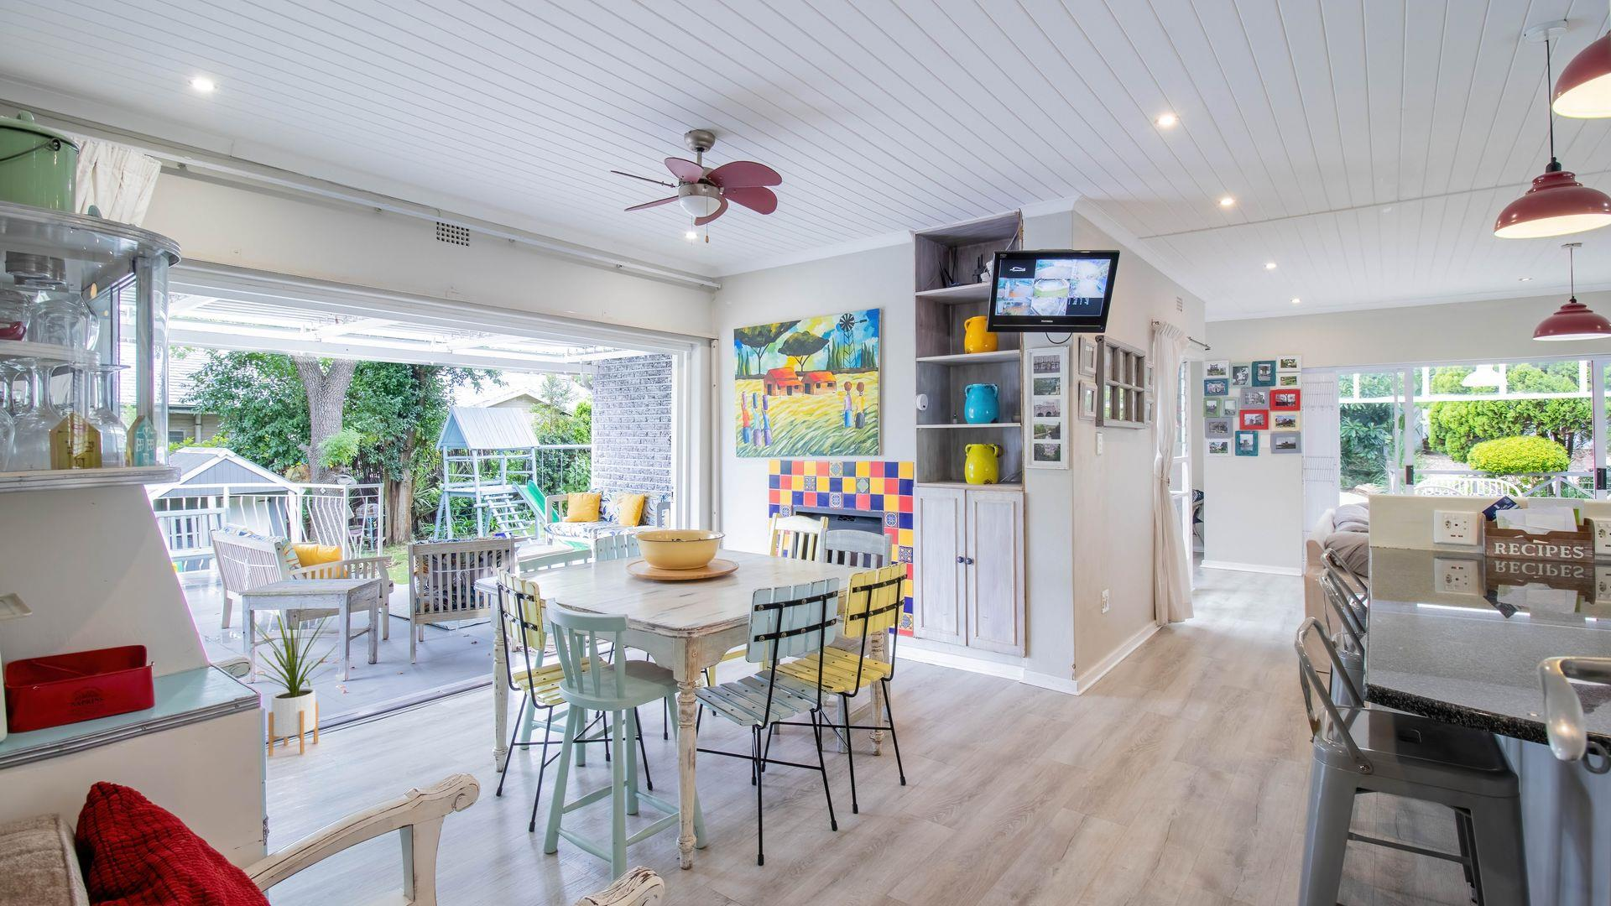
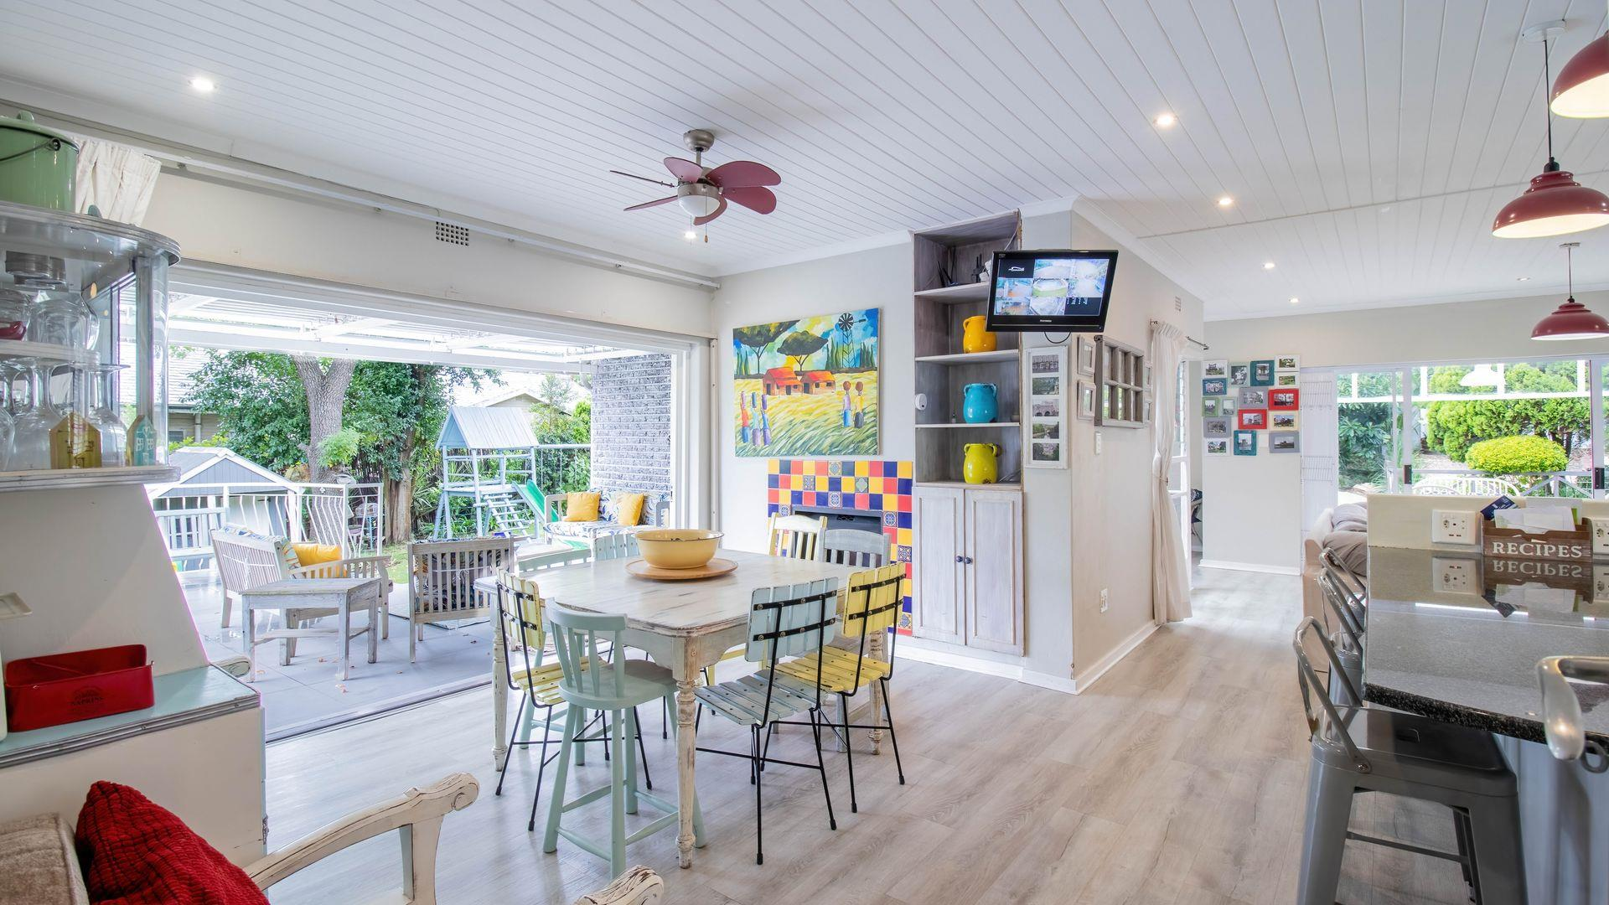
- house plant (293, 675)
